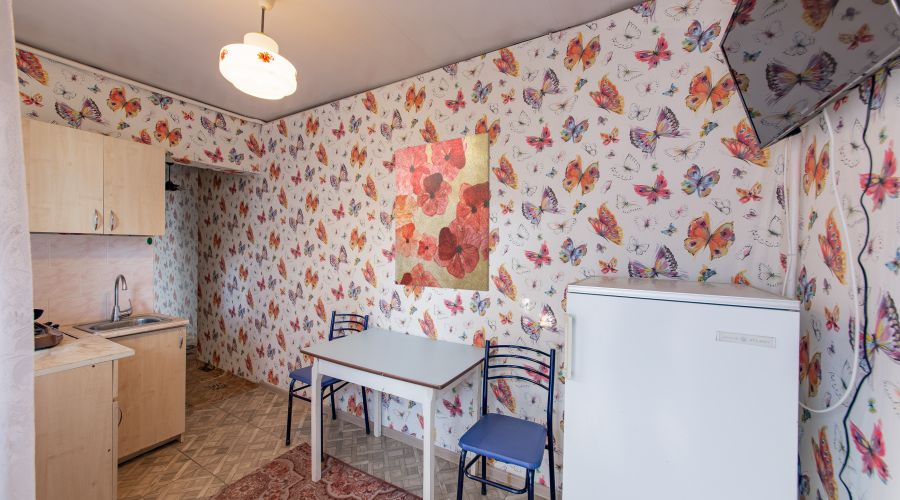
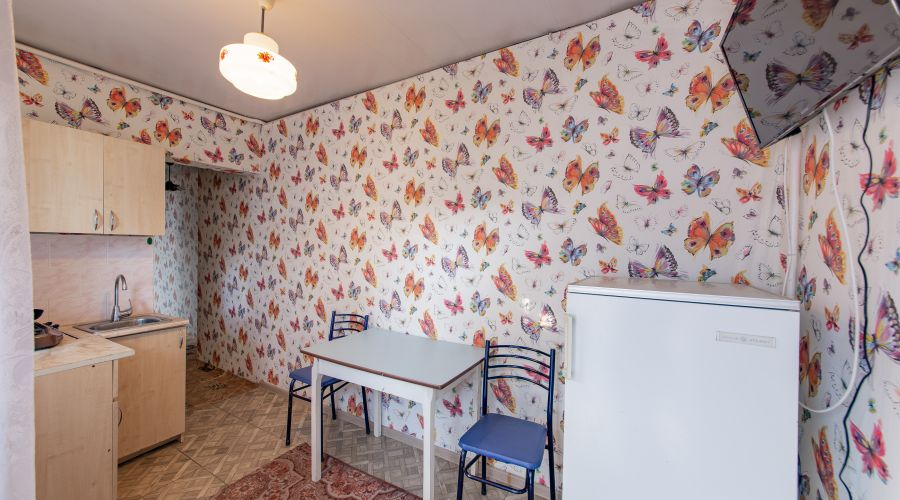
- wall art (438, 214)
